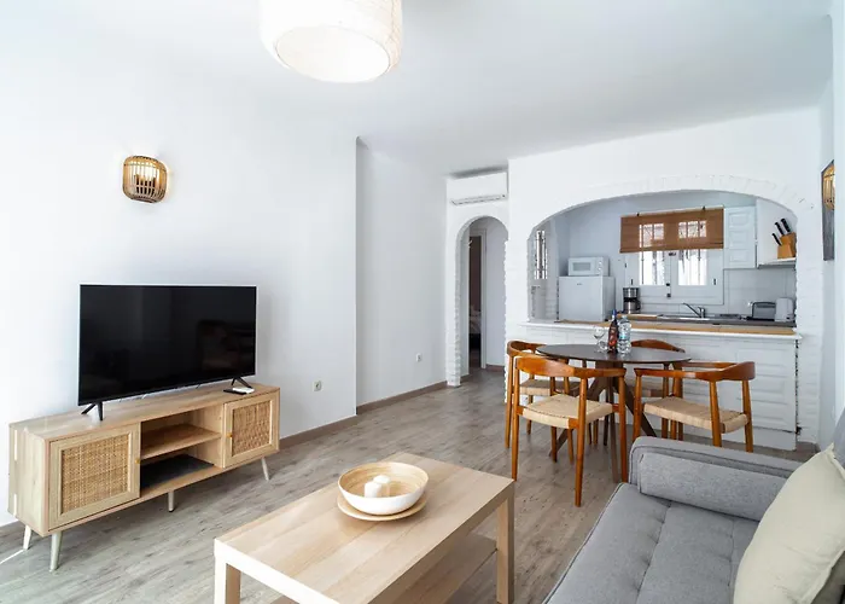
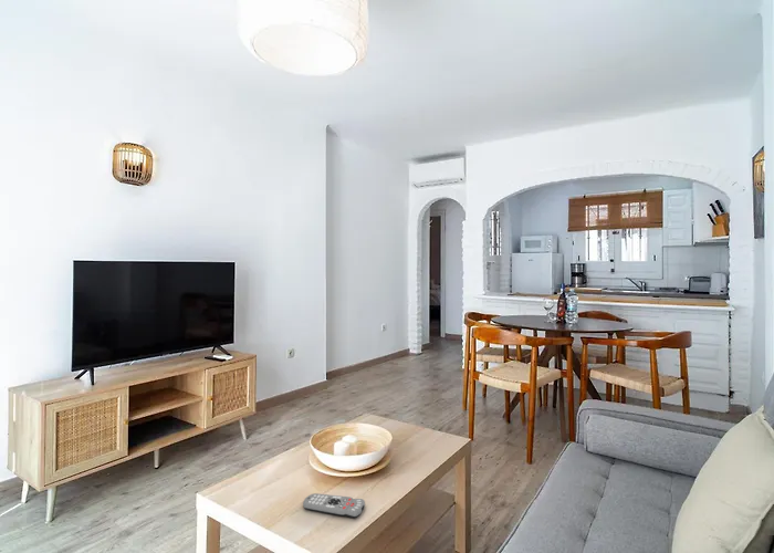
+ remote control (333, 504)
